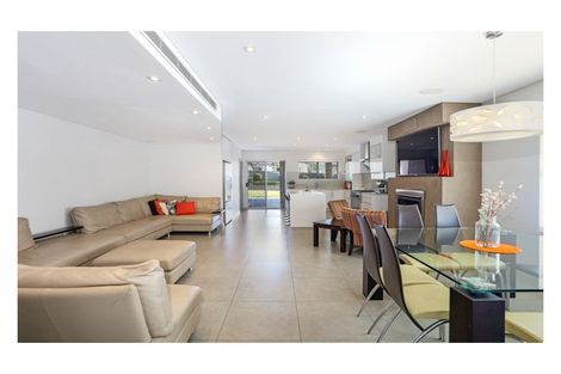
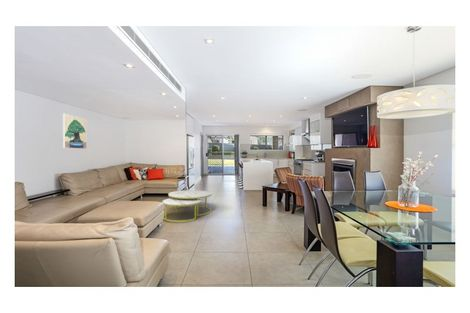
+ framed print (75, 132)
+ coffee table (188, 203)
